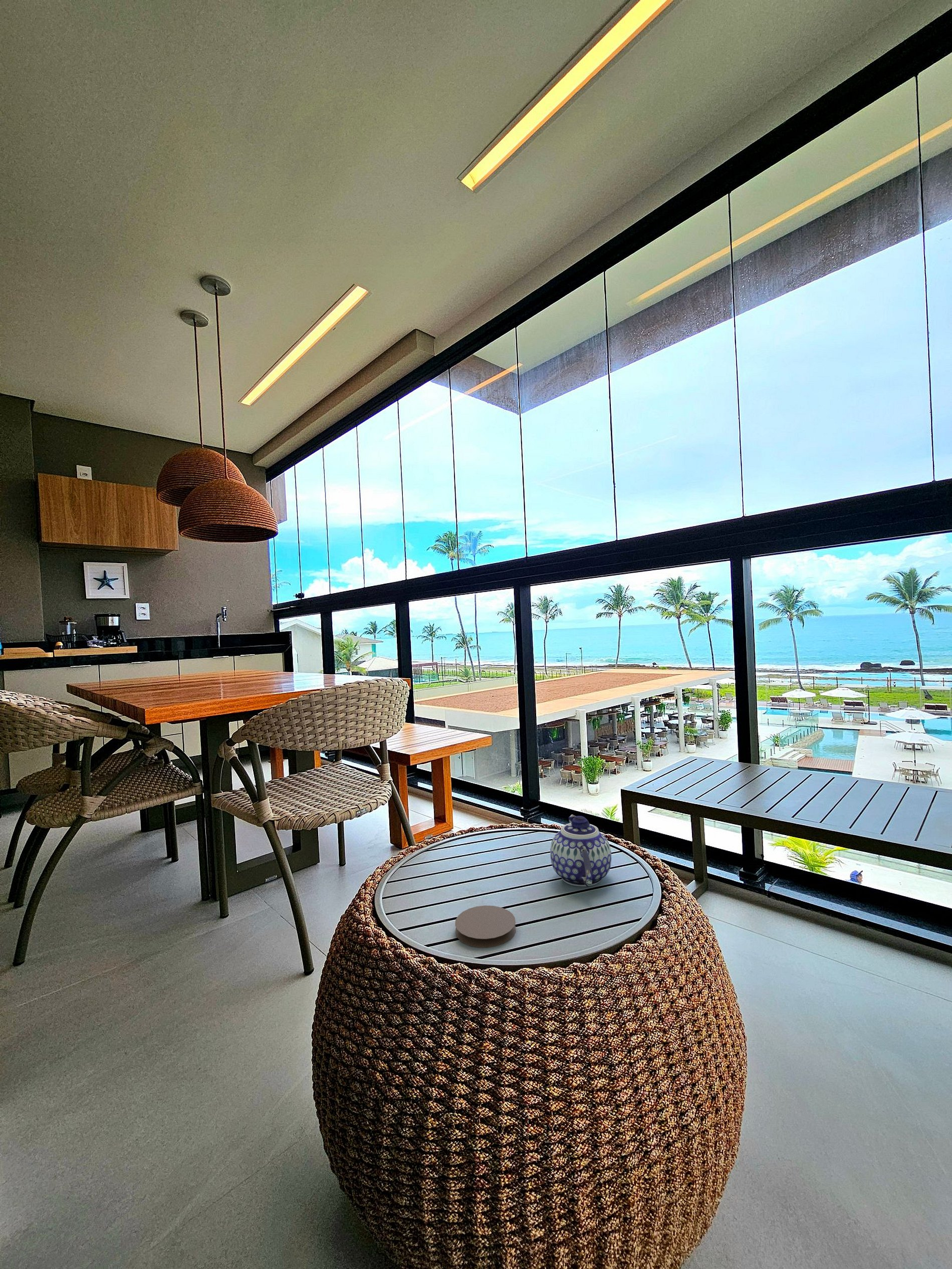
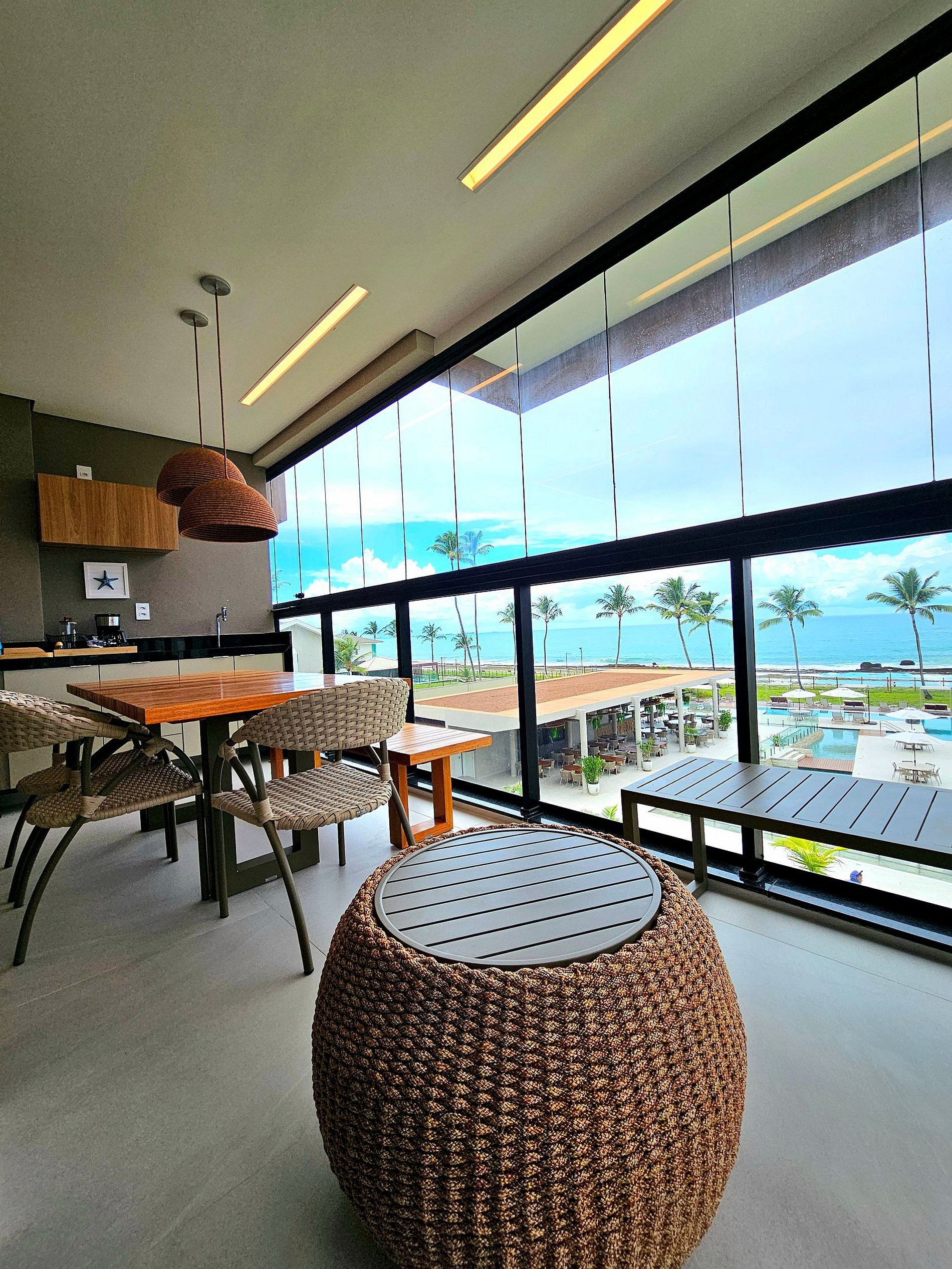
- teapot (580, 847)
- coaster (485, 925)
